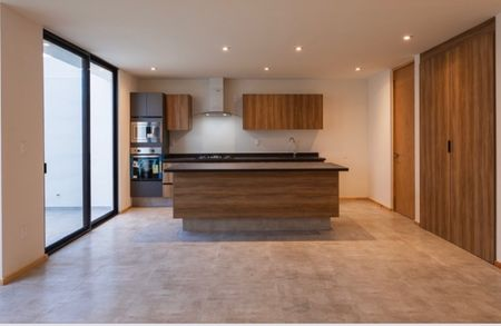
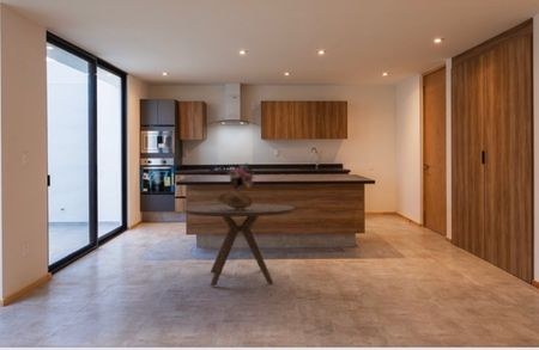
+ bouquet (237, 185)
+ dining table (234, 240)
